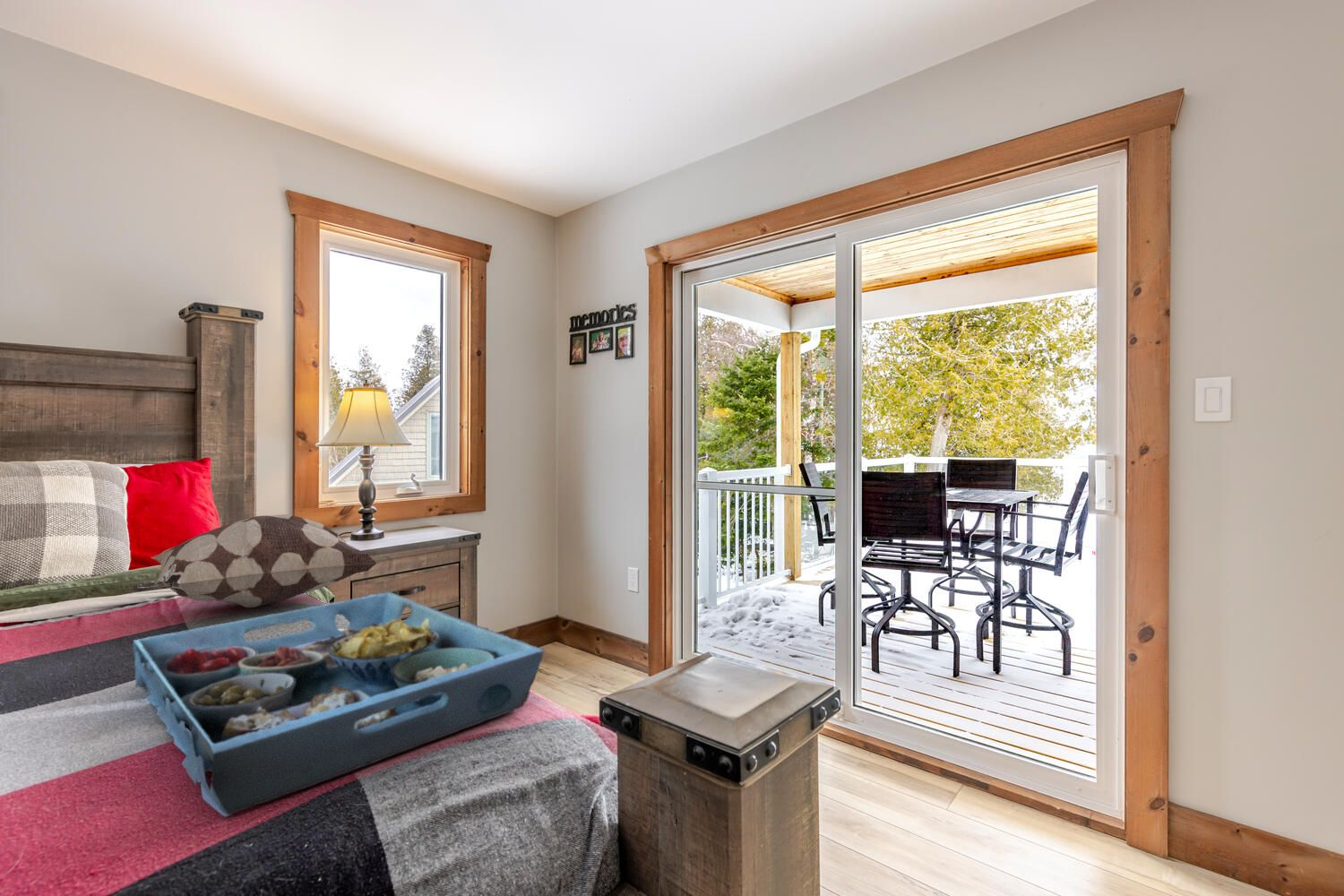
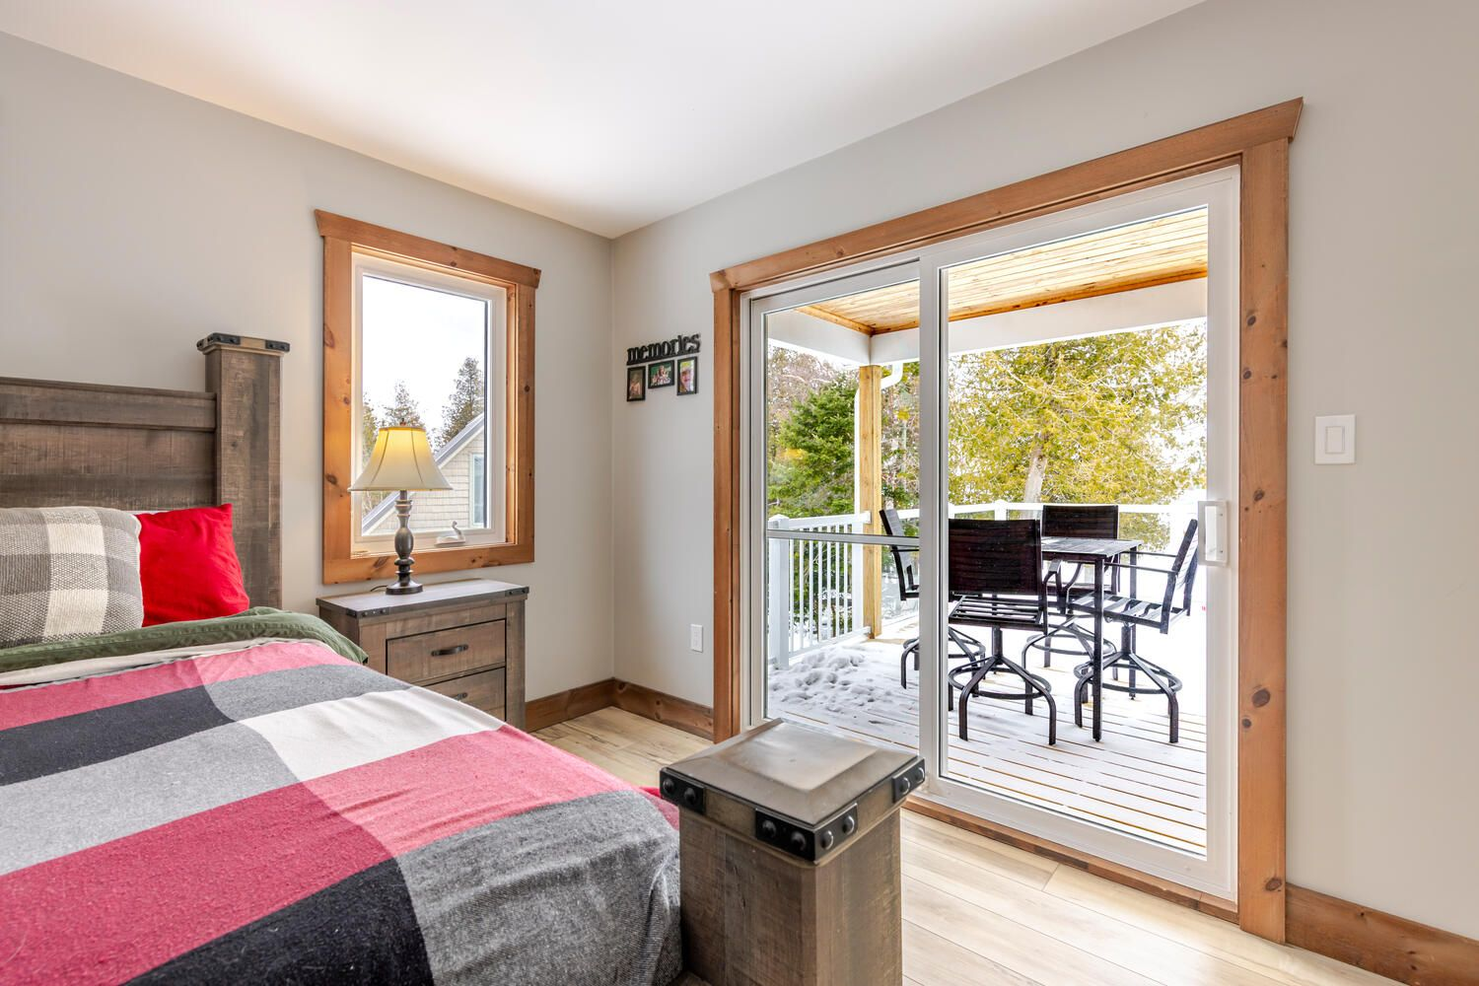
- serving tray (333, 666)
- decorative pillow (260, 560)
